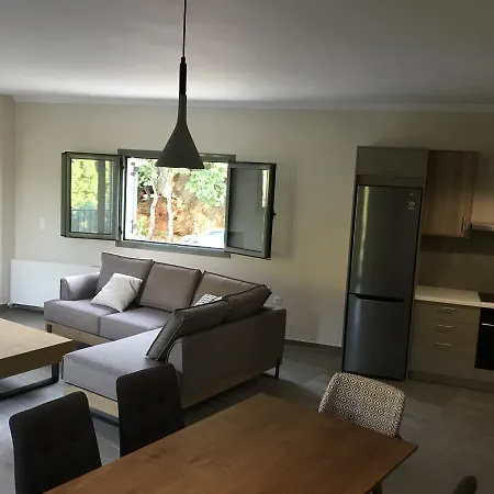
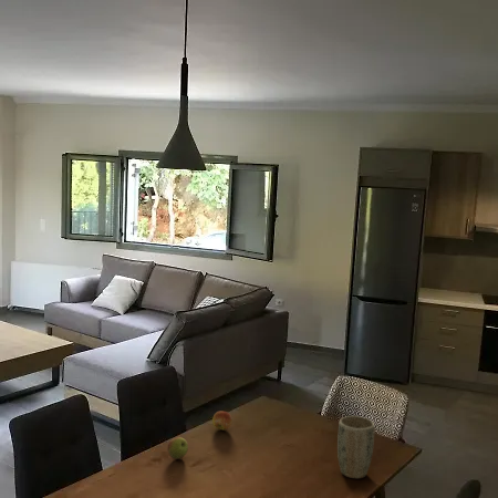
+ apple (221, 419)
+ apple (177, 447)
+ plant pot (355, 447)
